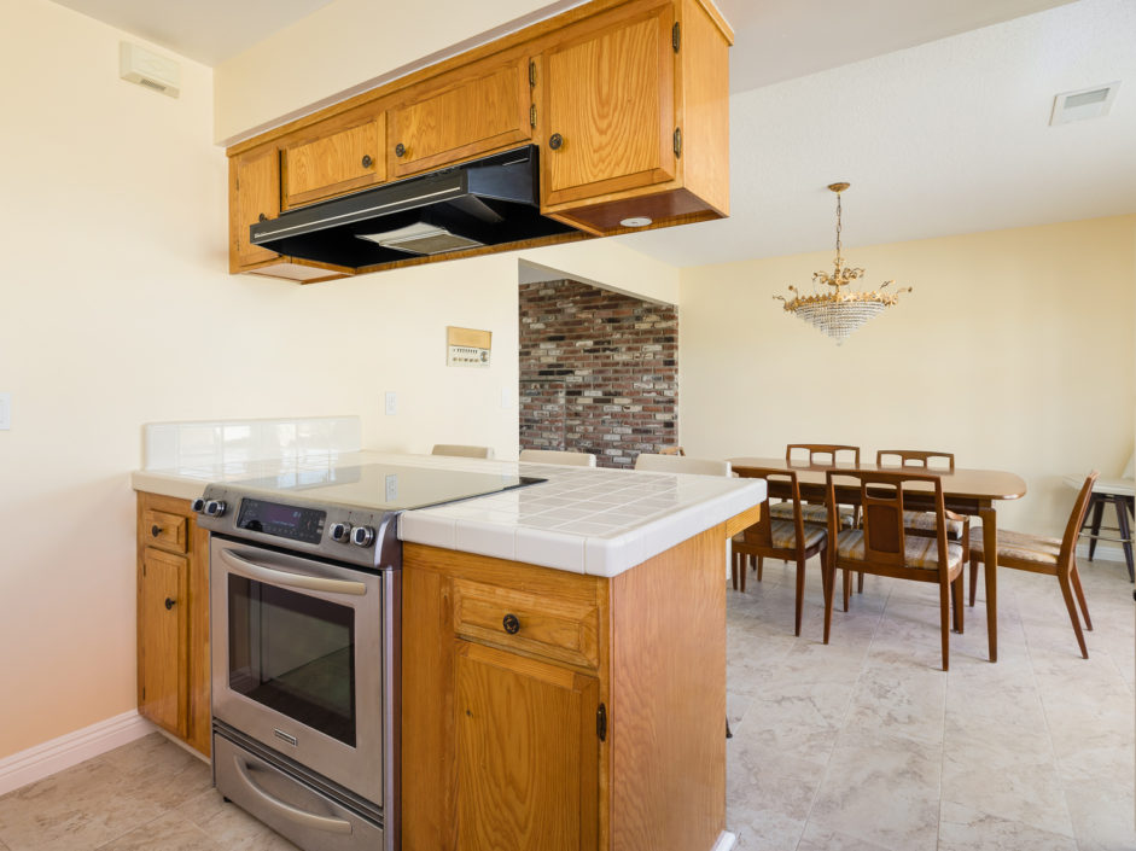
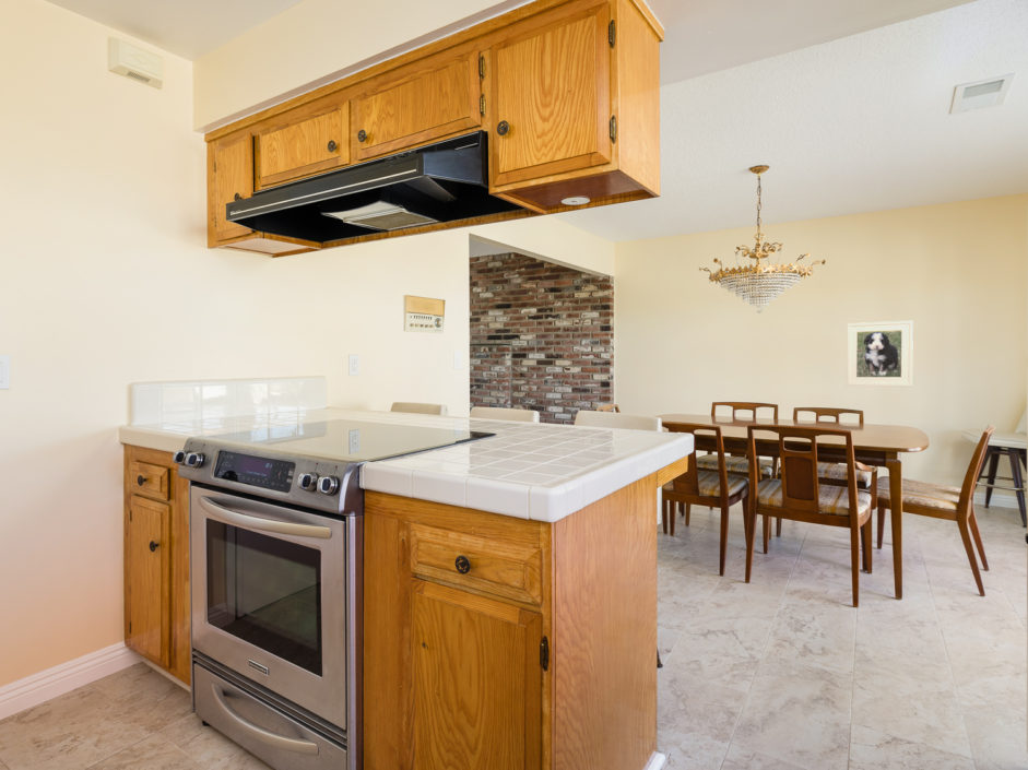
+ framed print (878, 354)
